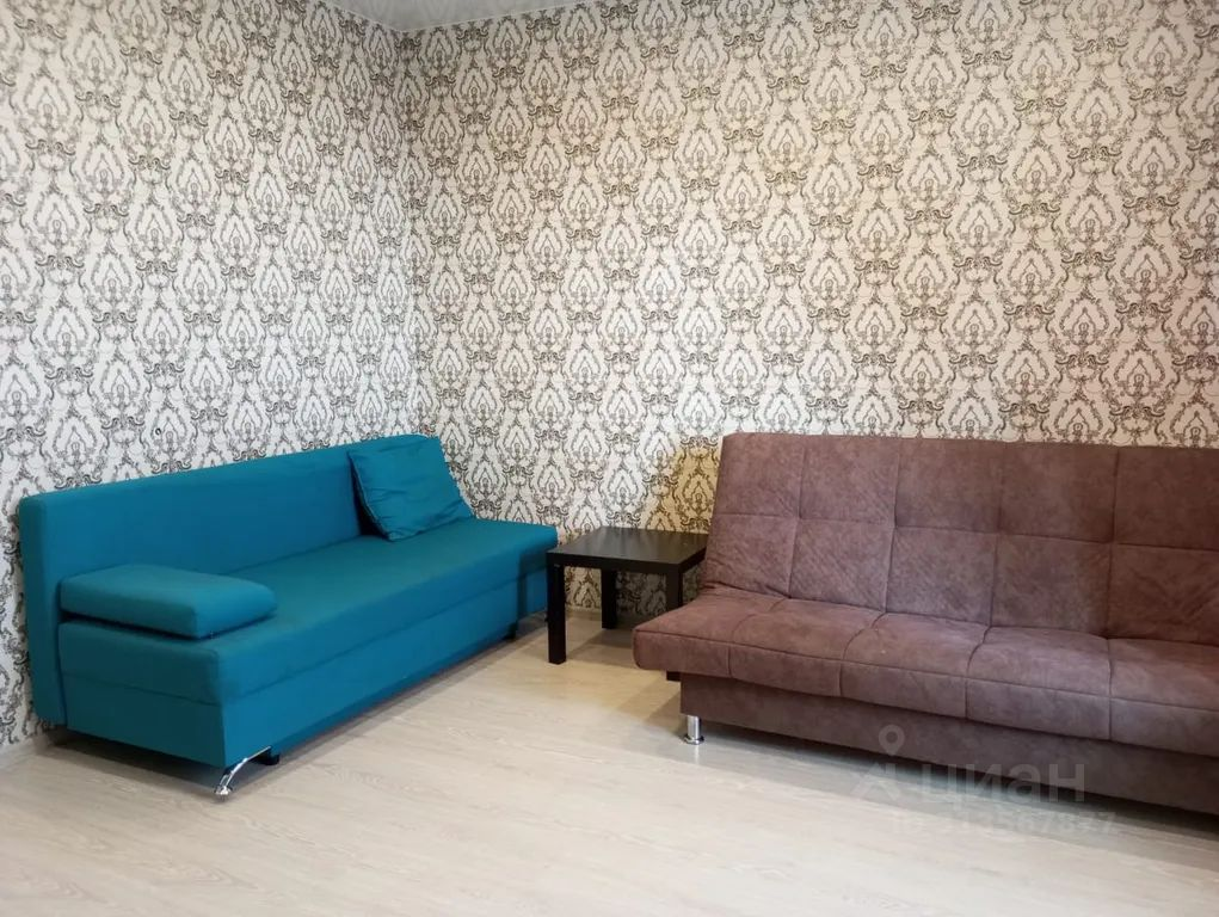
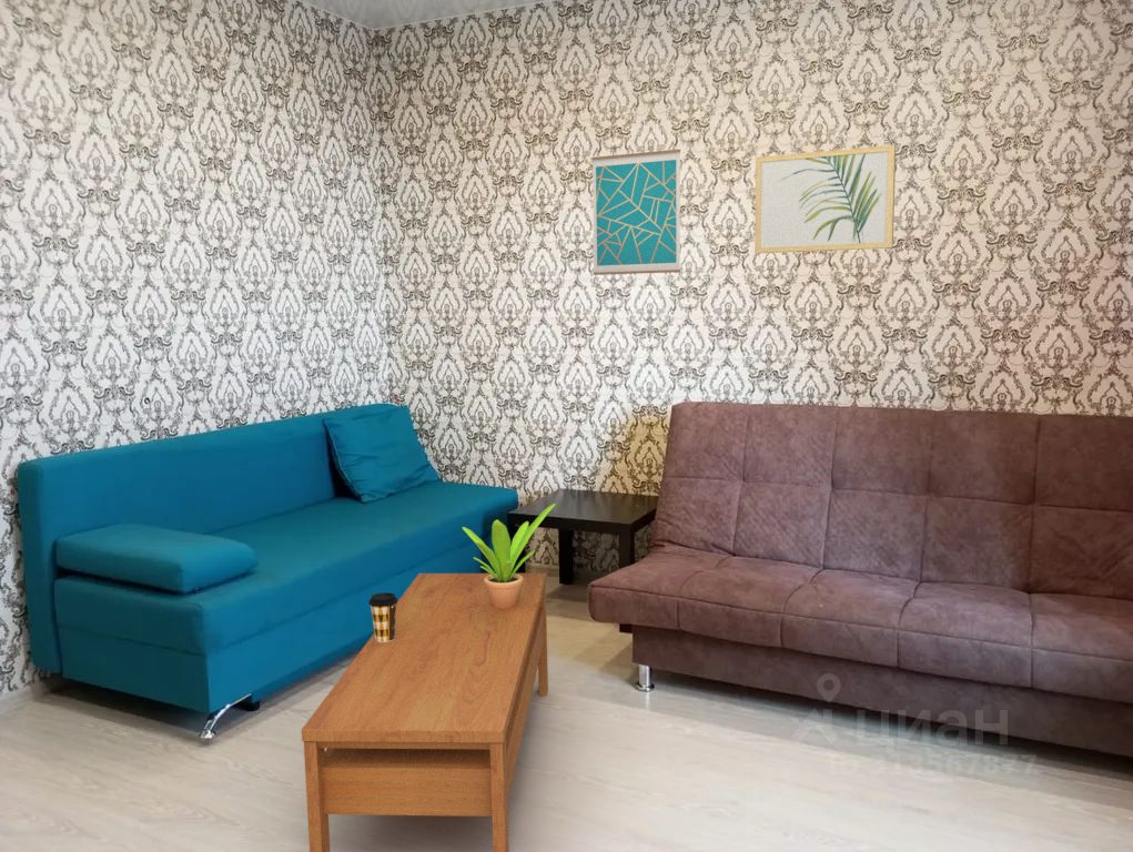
+ wall art (822, 201)
+ potted plant (499, 556)
+ coffee cup (383, 616)
+ coffee table (453, 704)
+ wall art (635, 213)
